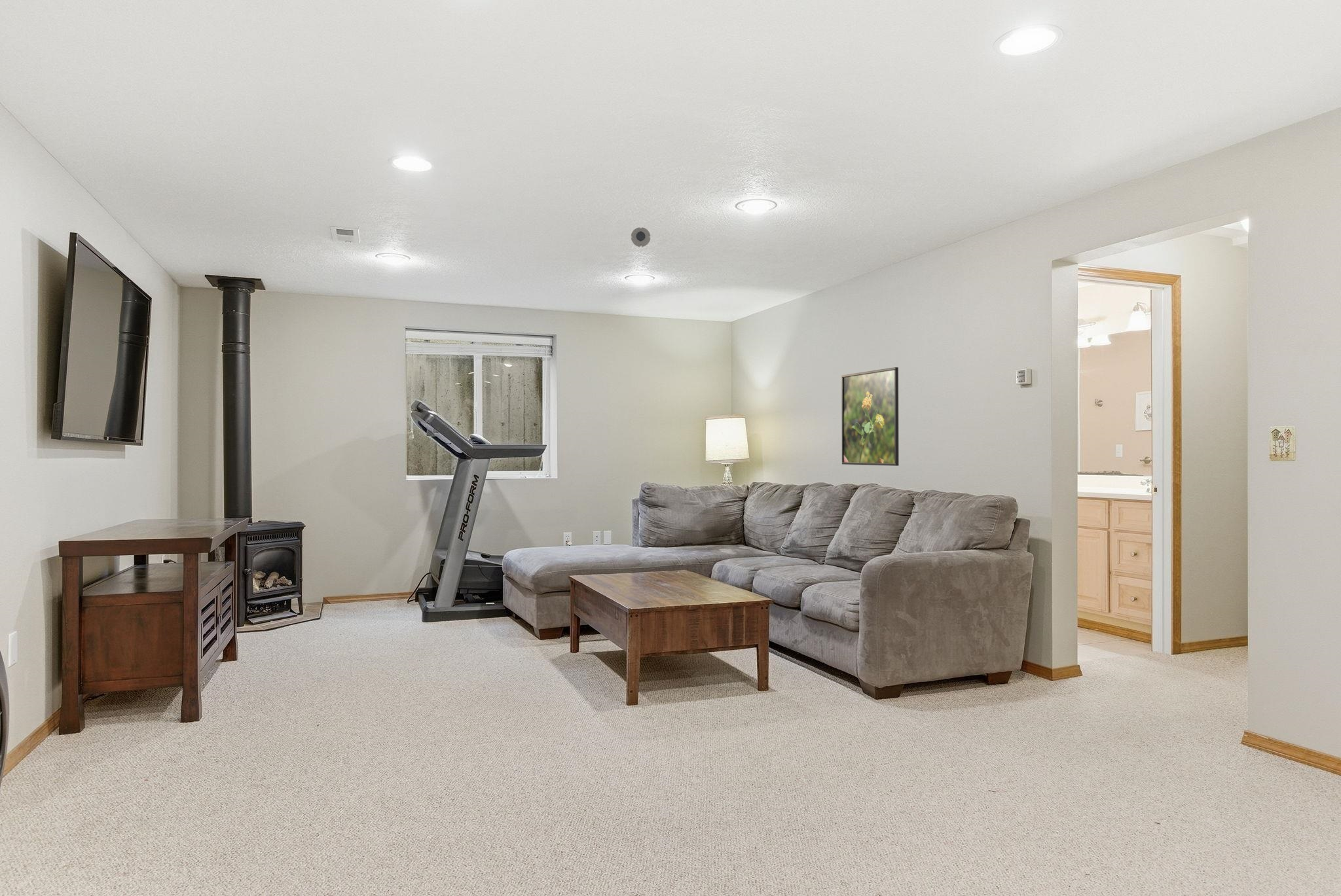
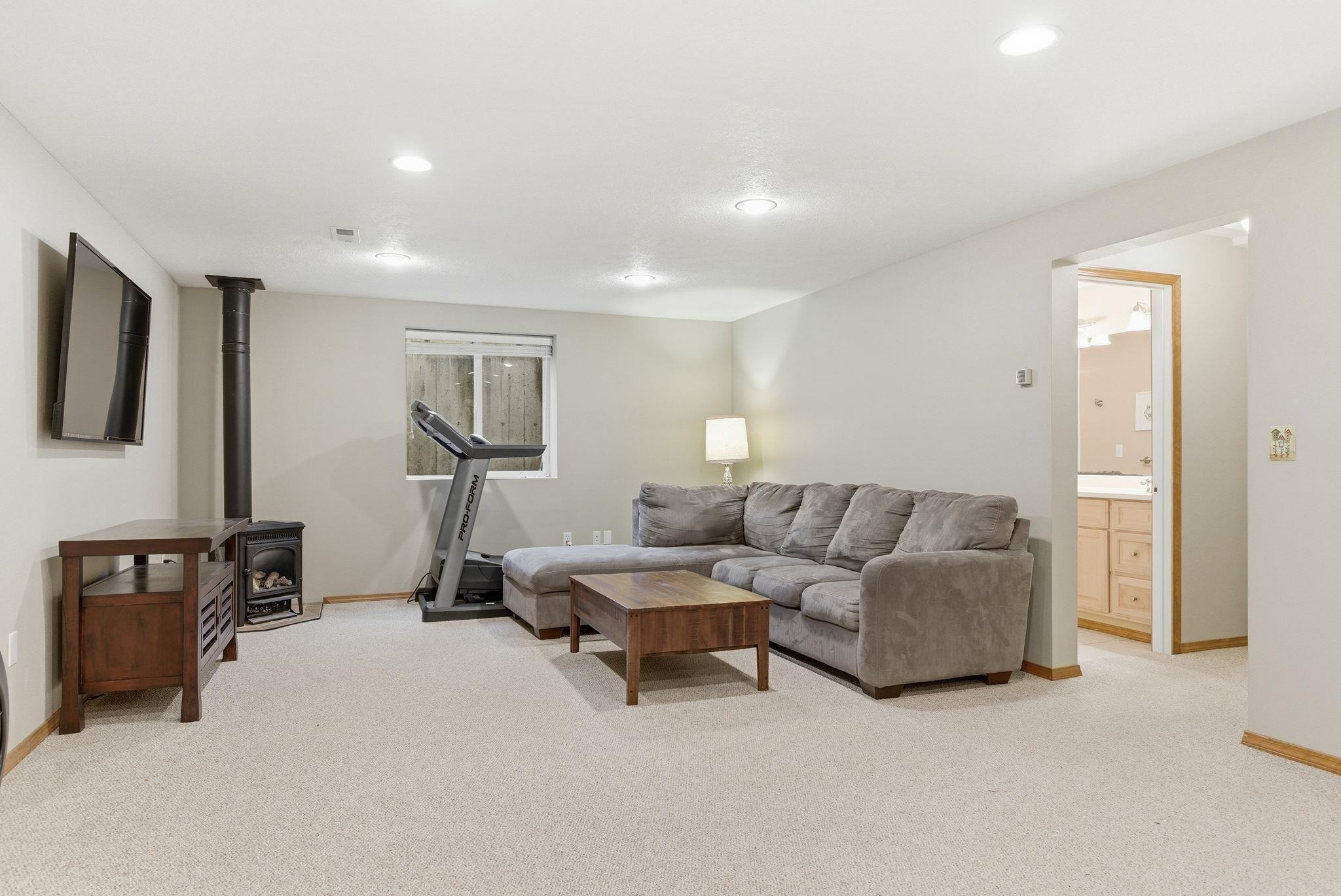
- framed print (868, 418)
- smoke detector (640, 236)
